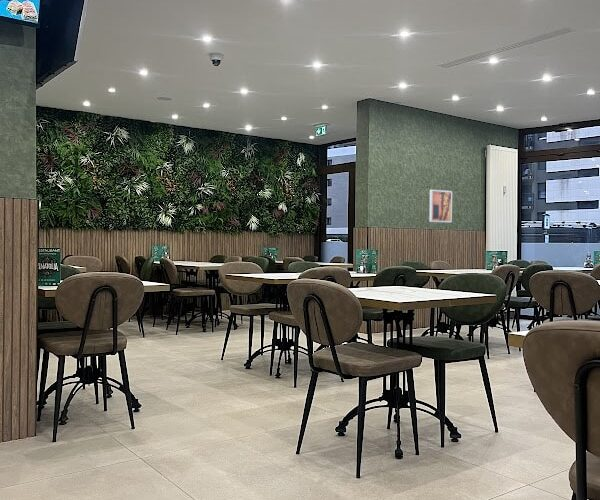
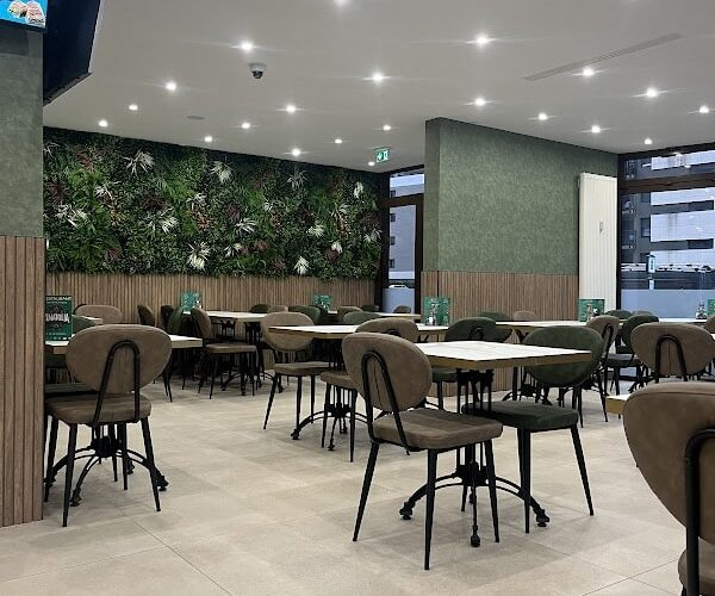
- wall art (440, 206)
